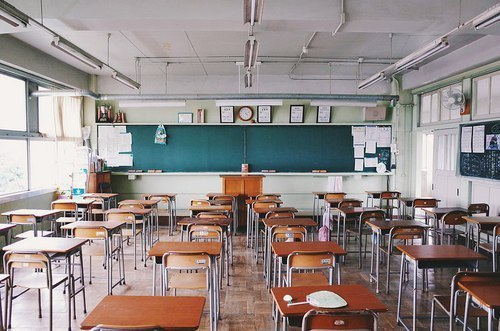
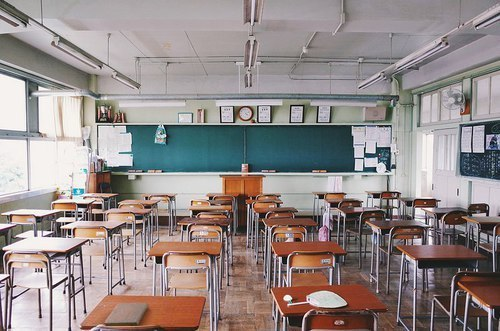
+ notebook (127, 314)
